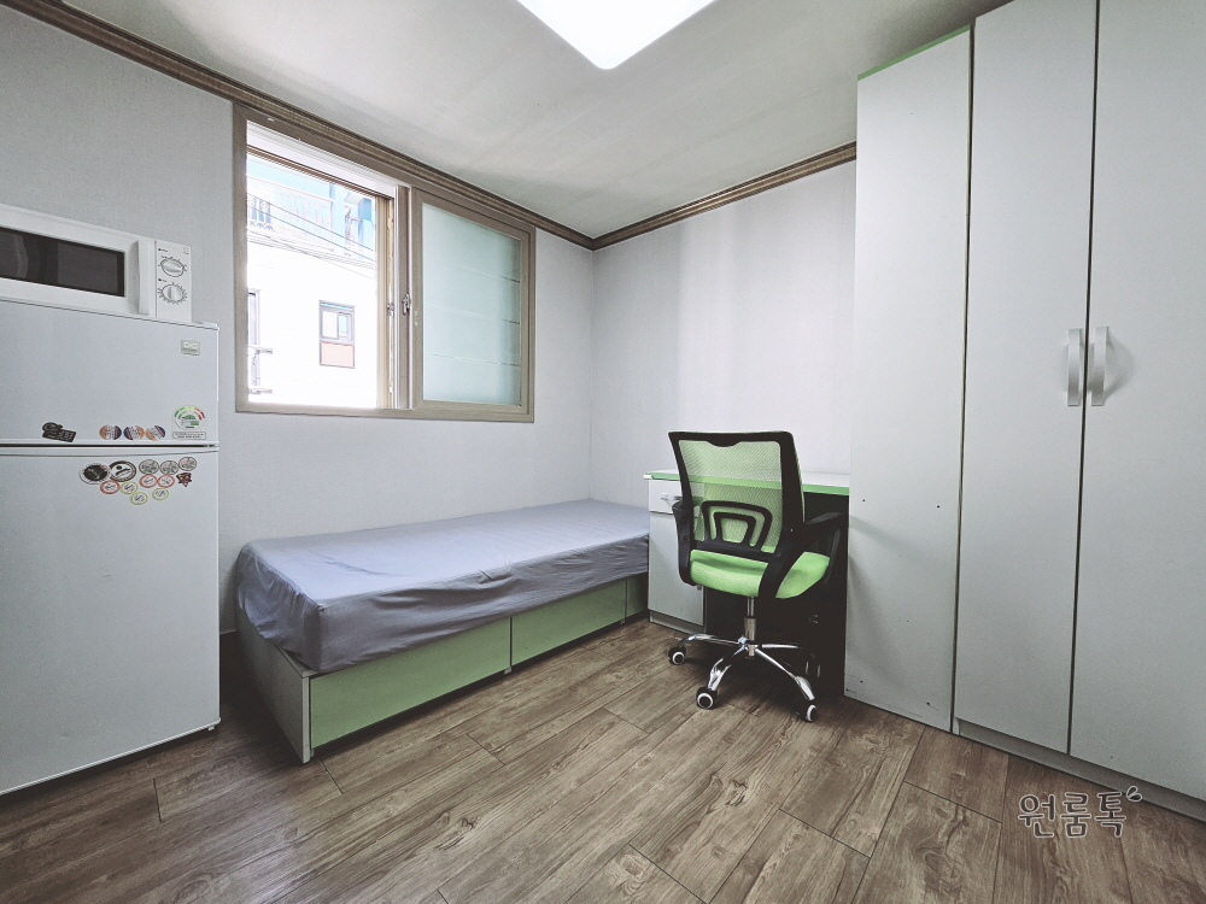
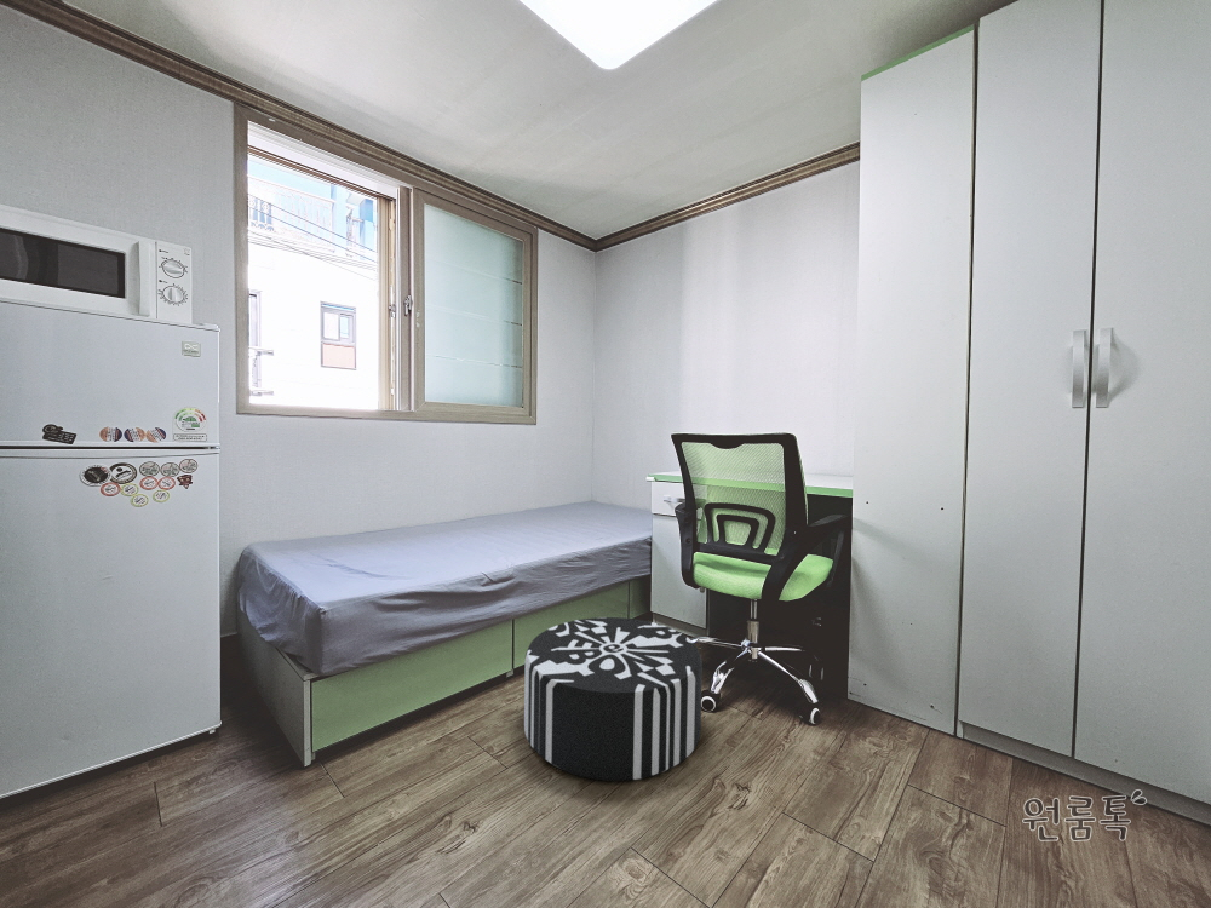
+ pouf (613, 685)
